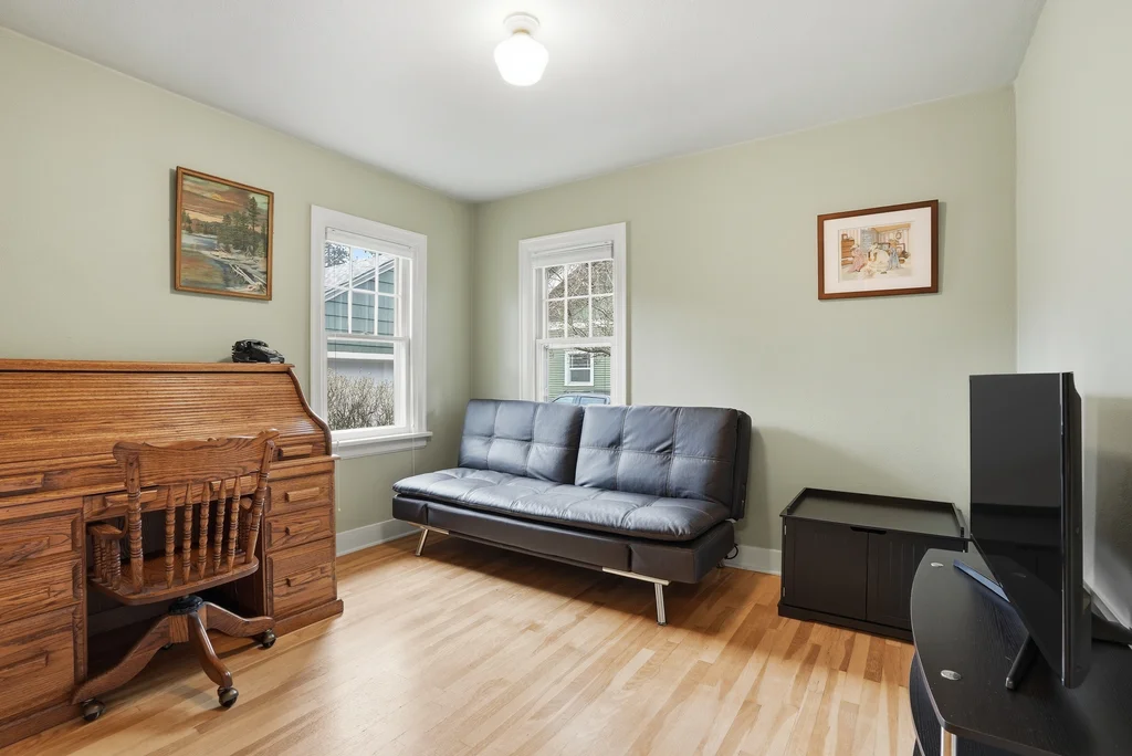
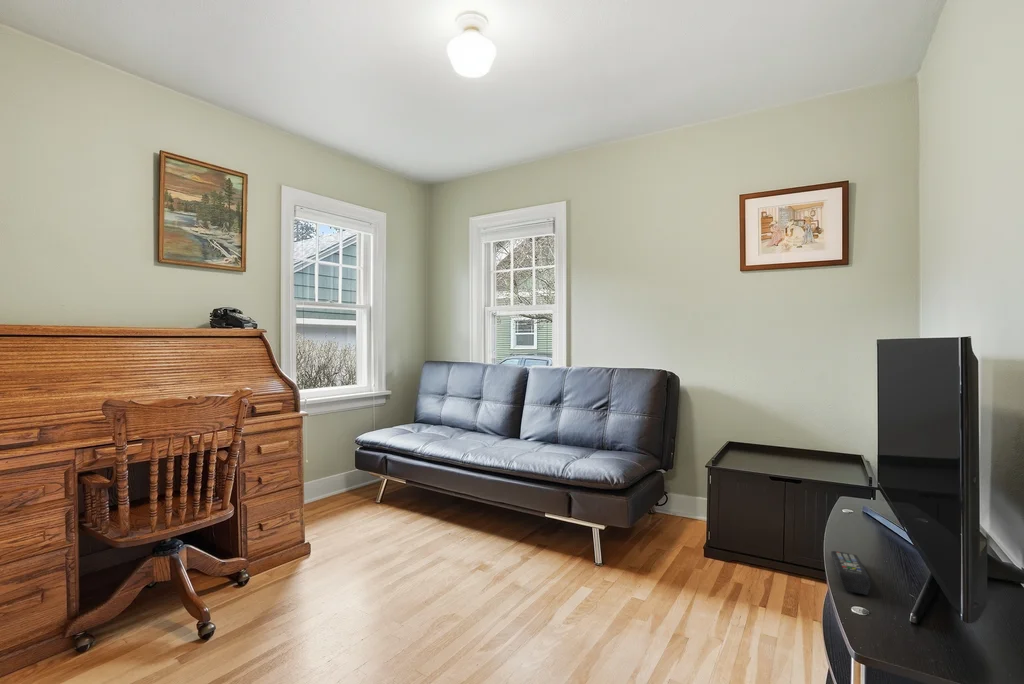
+ remote control (849, 568)
